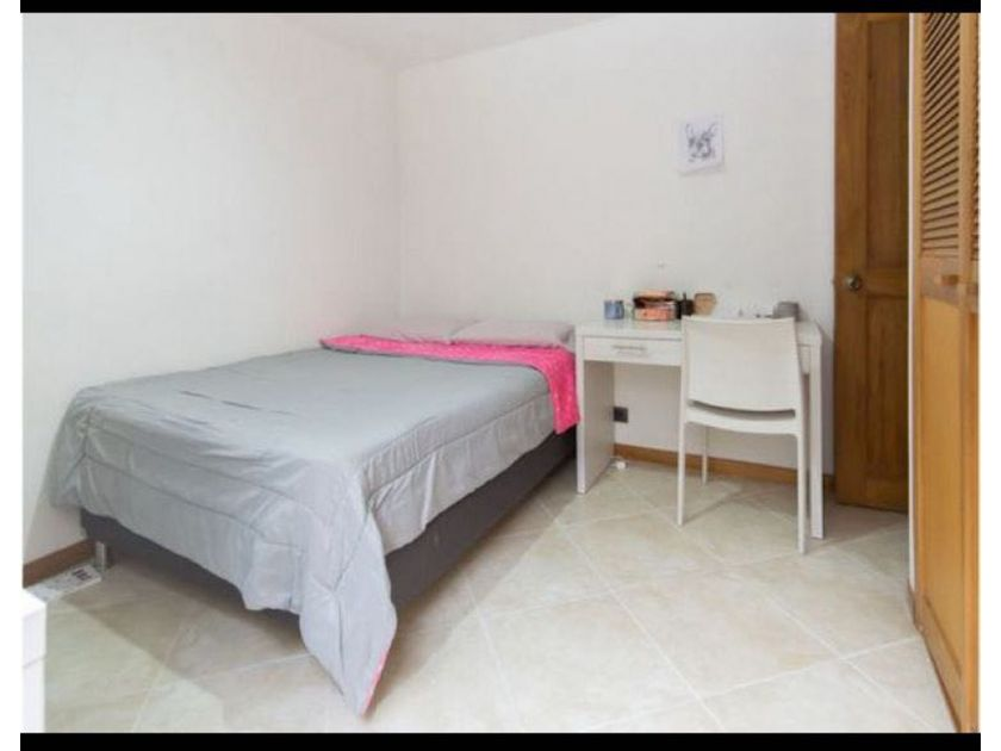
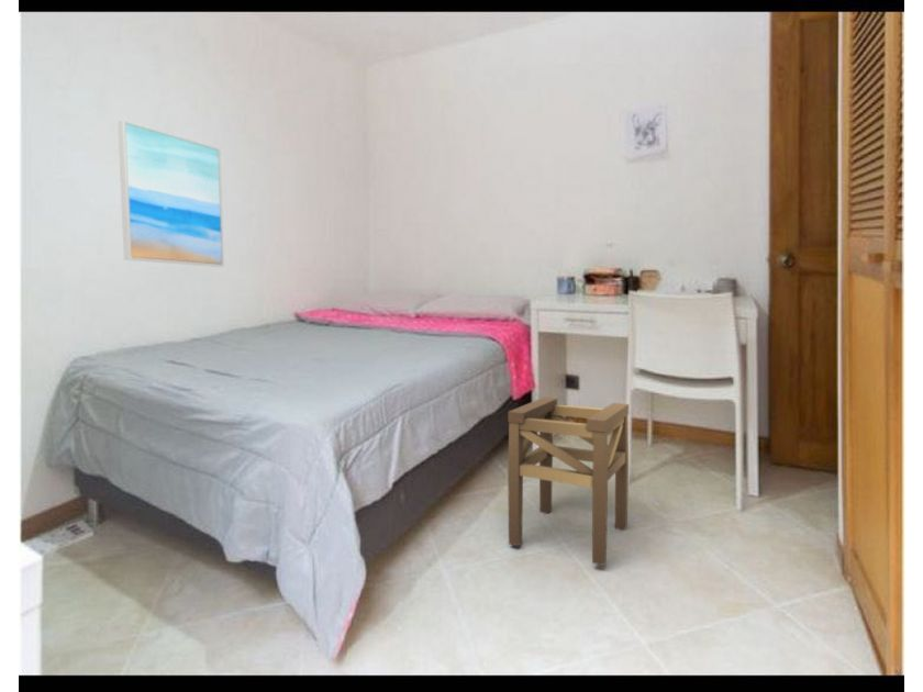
+ wall art (175, 200)
+ stool (569, 471)
